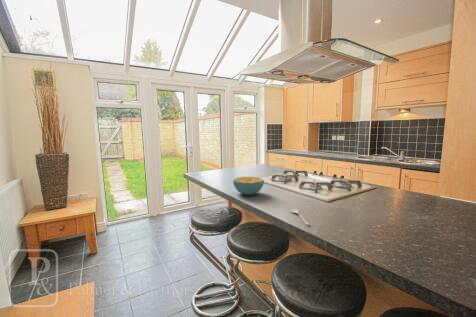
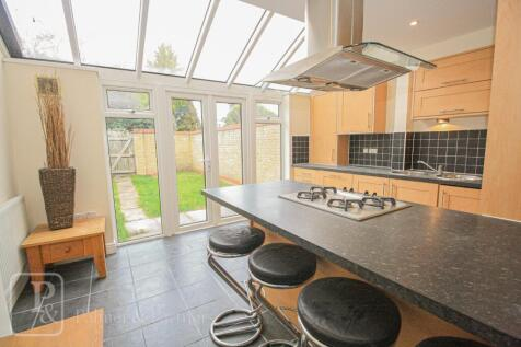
- cereal bowl (248, 187)
- spoon (299, 214)
